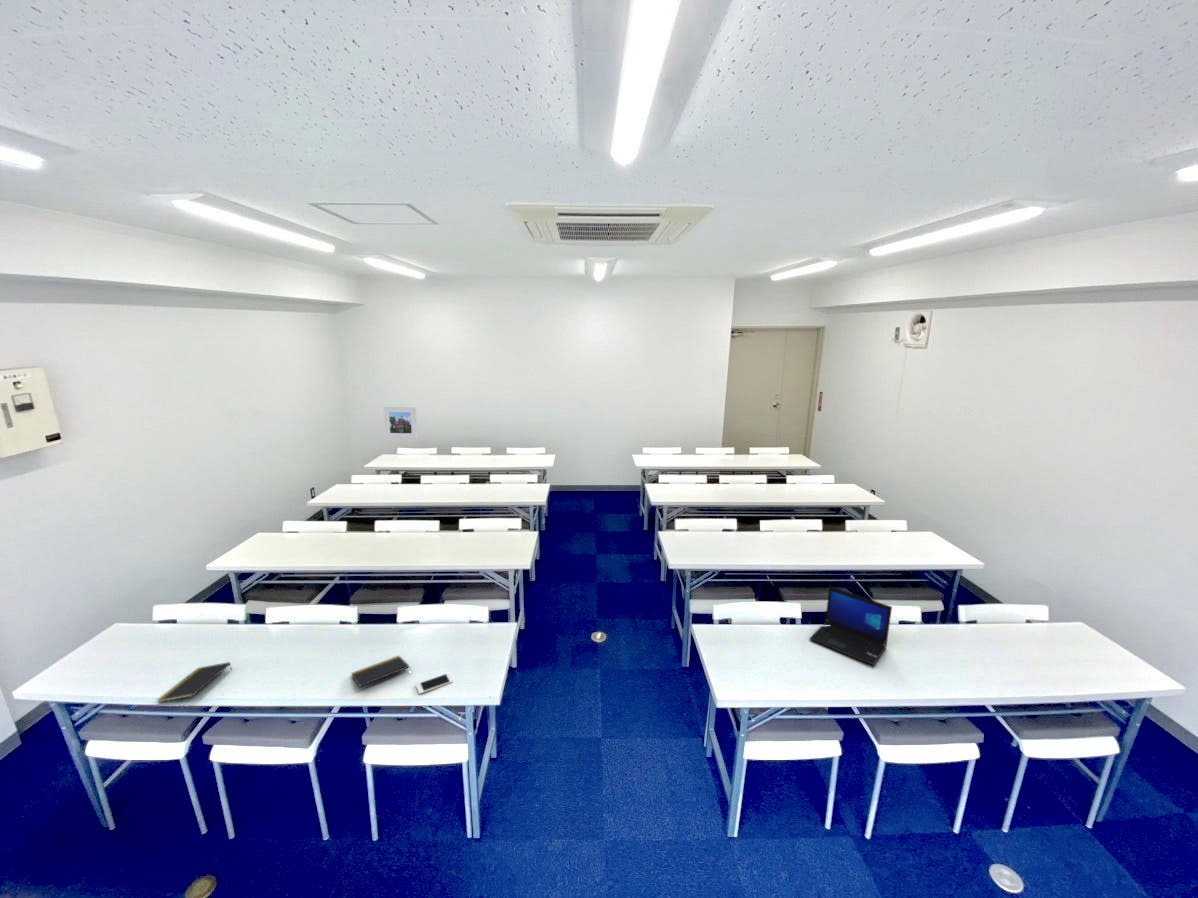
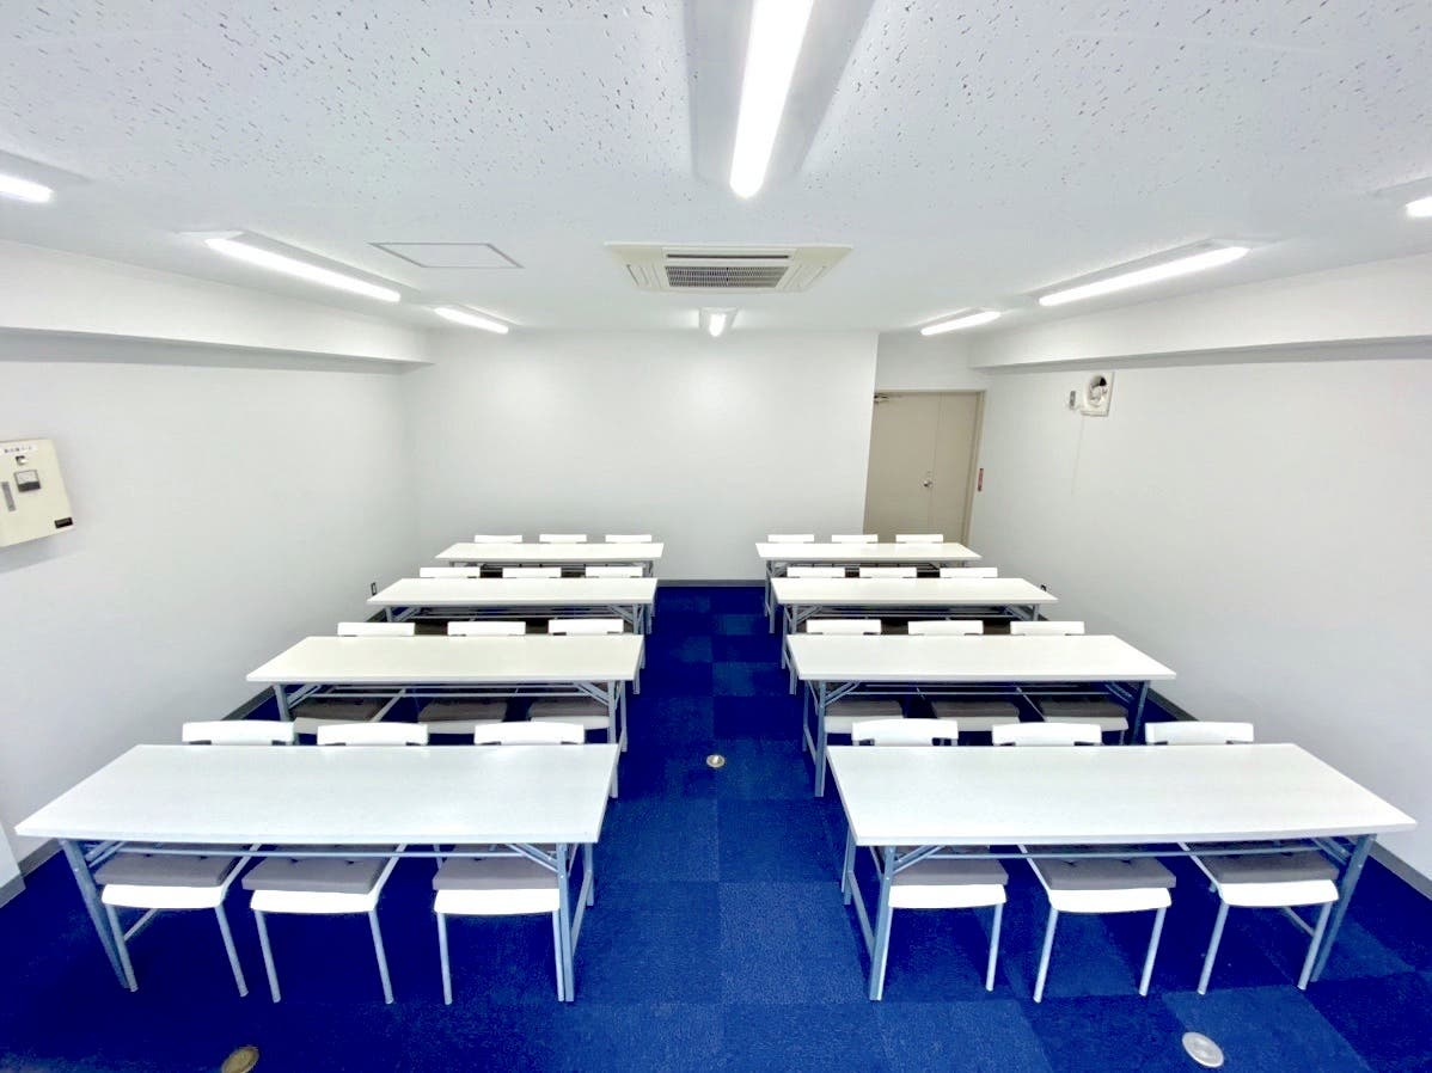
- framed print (400, 422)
- notepad (195, 681)
- laptop (850, 623)
- notepad (380, 670)
- cell phone (434, 683)
